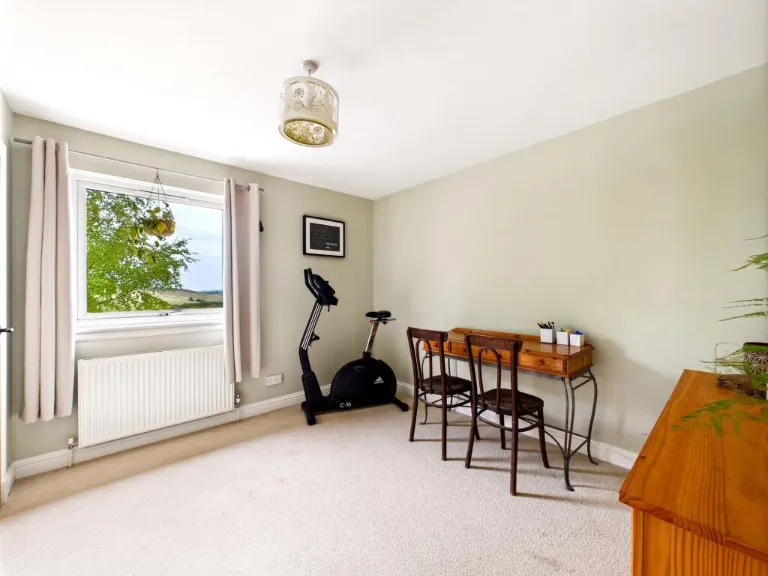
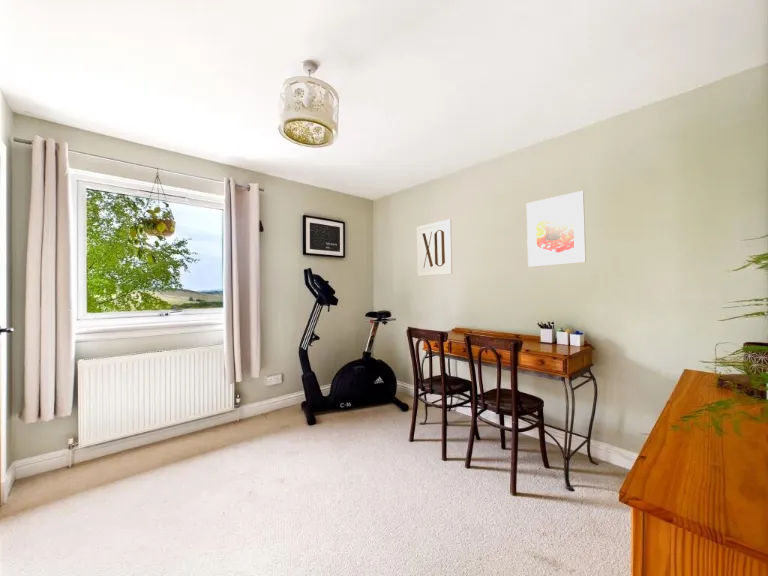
+ wall art (433, 249)
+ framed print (554, 230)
